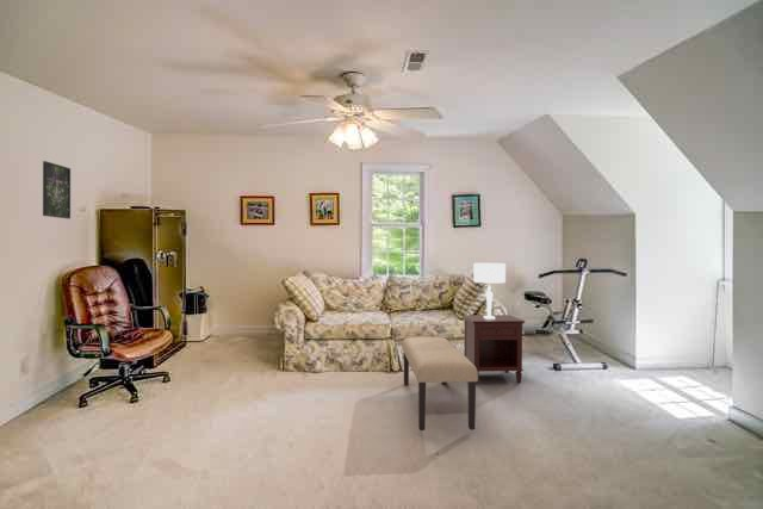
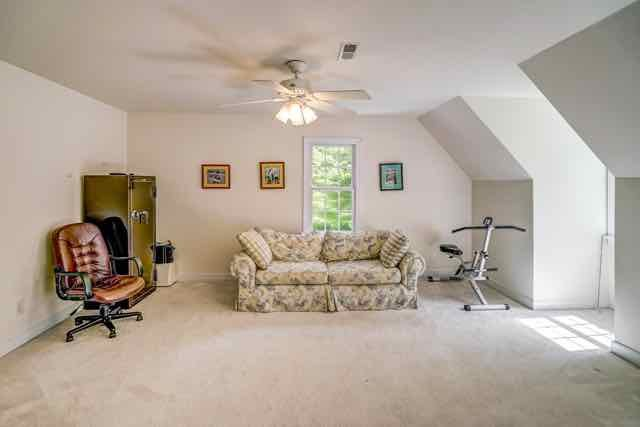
- table lamp (489, 290)
- bench (434, 375)
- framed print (57, 191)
- nightstand (491, 347)
